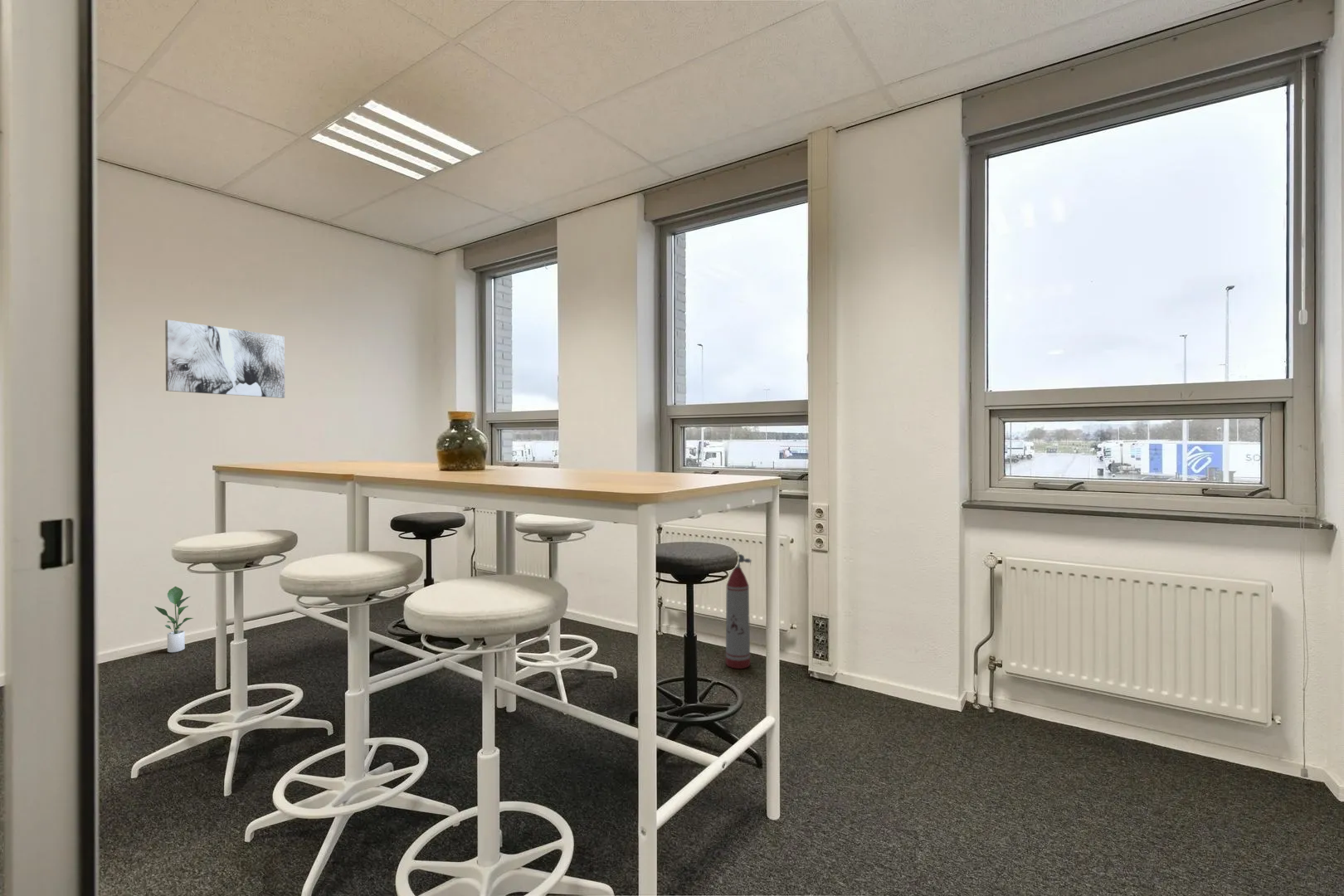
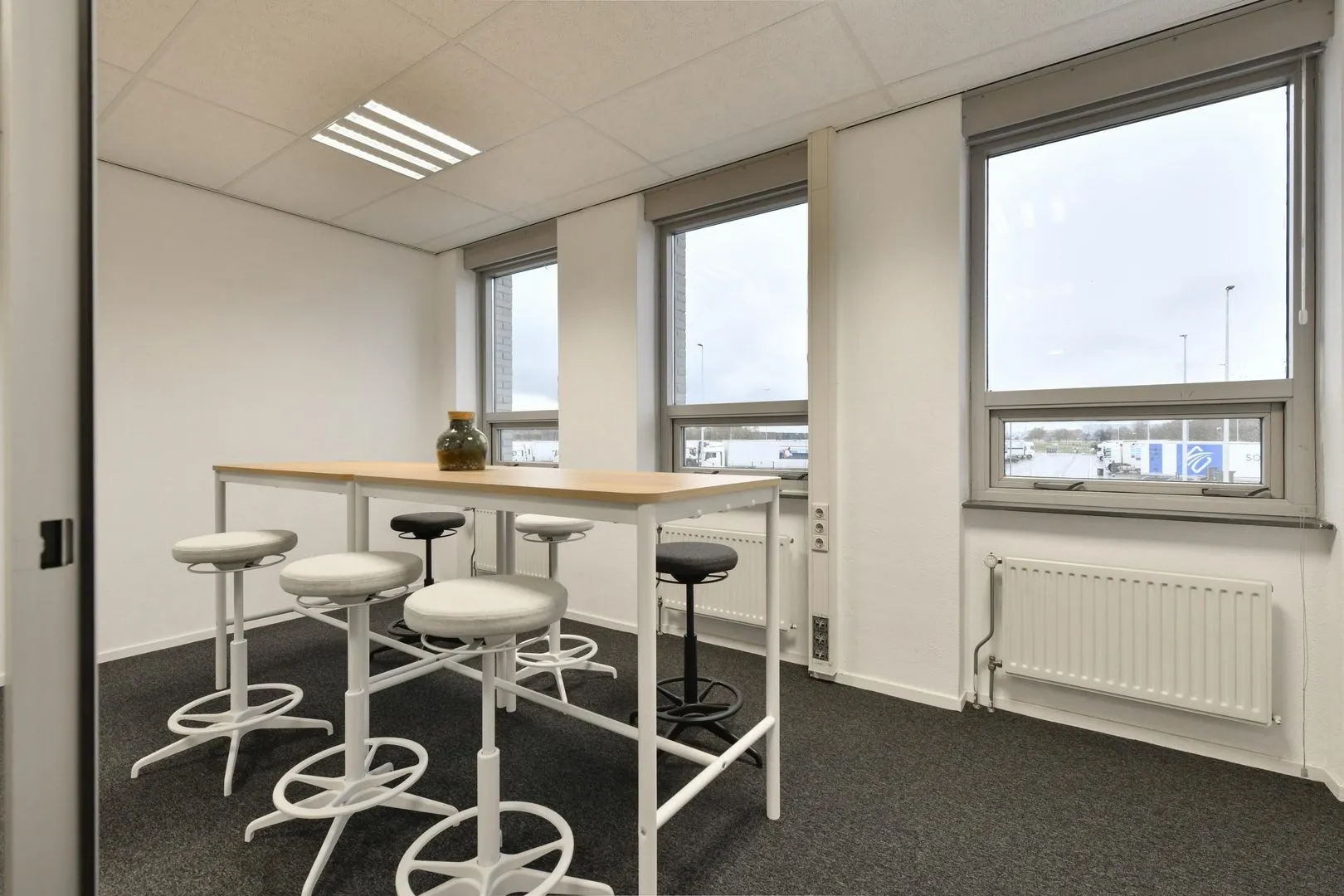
- wall art (229, 362)
- fire extinguisher (738, 607)
- potted plant (173, 620)
